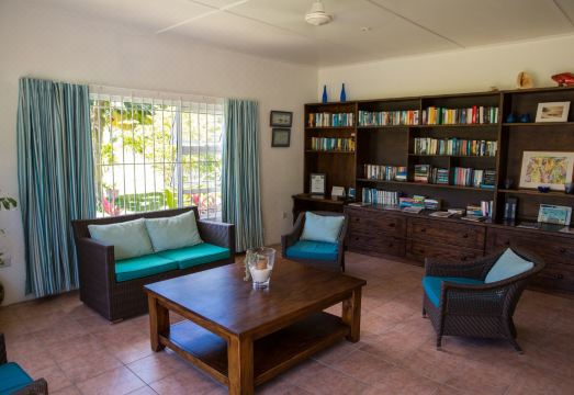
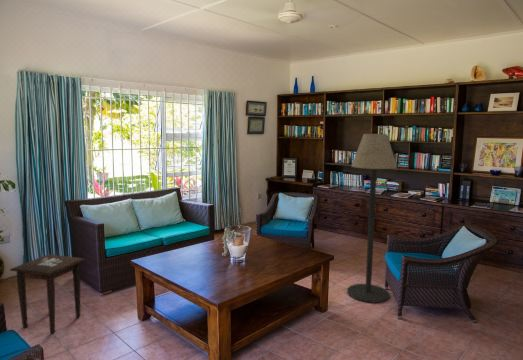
+ floor lamp (371, 215)
+ side table (50, 291)
